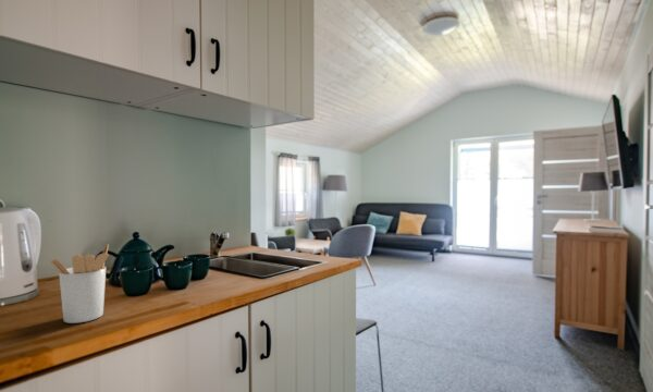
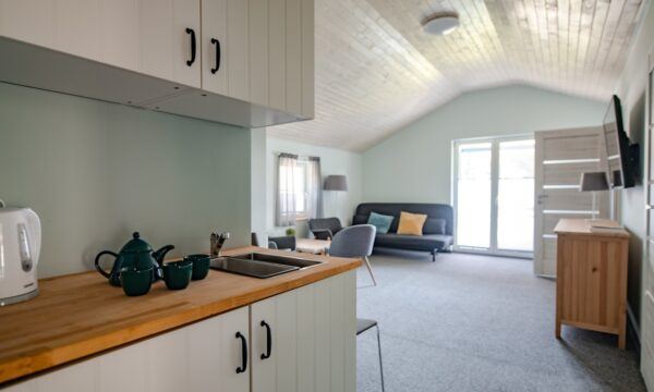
- utensil holder (86, 283)
